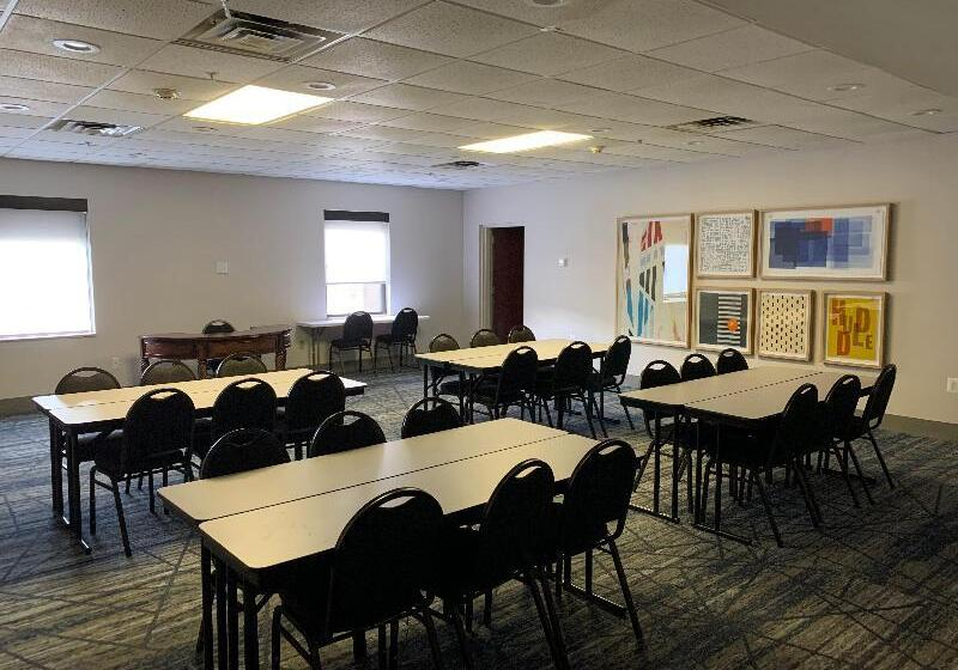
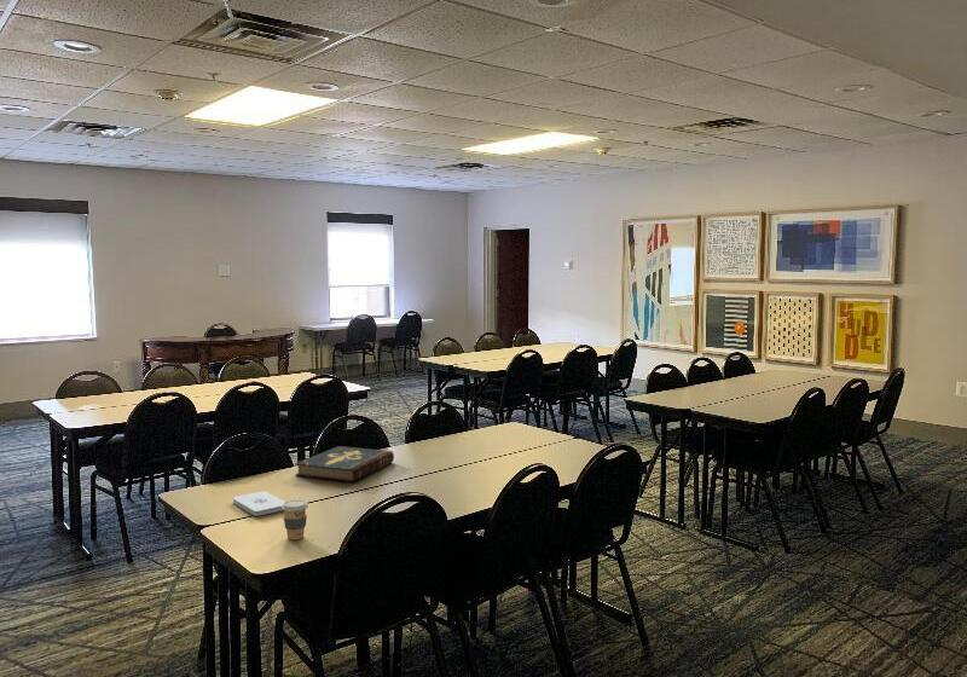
+ coffee cup (295, 520)
+ book (346, 463)
+ notepad (260, 503)
